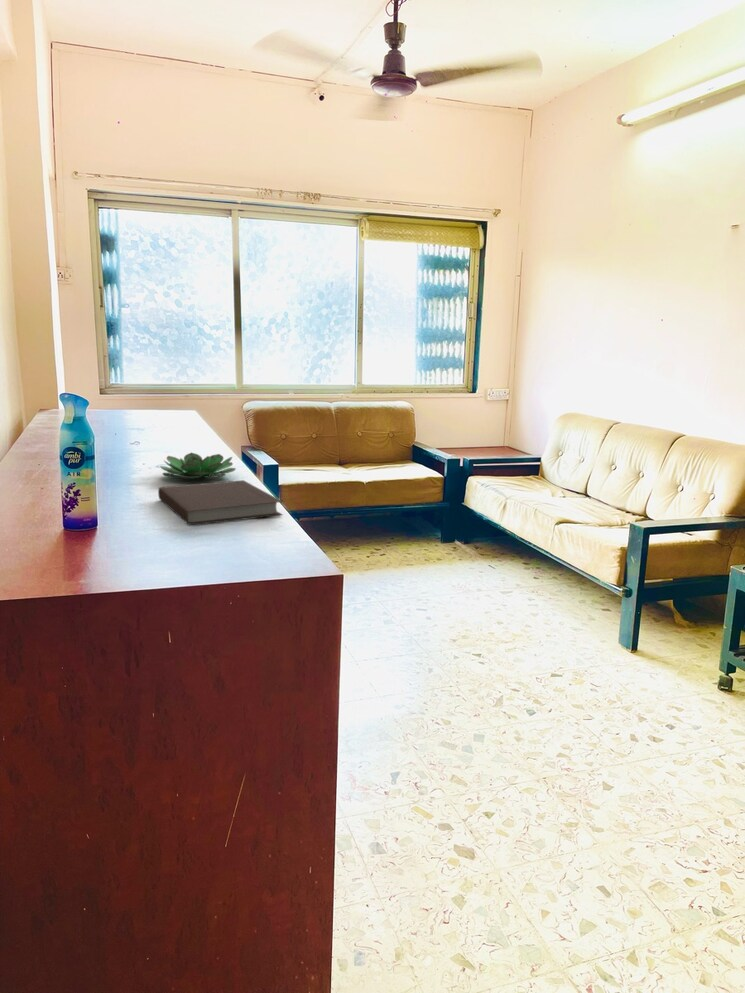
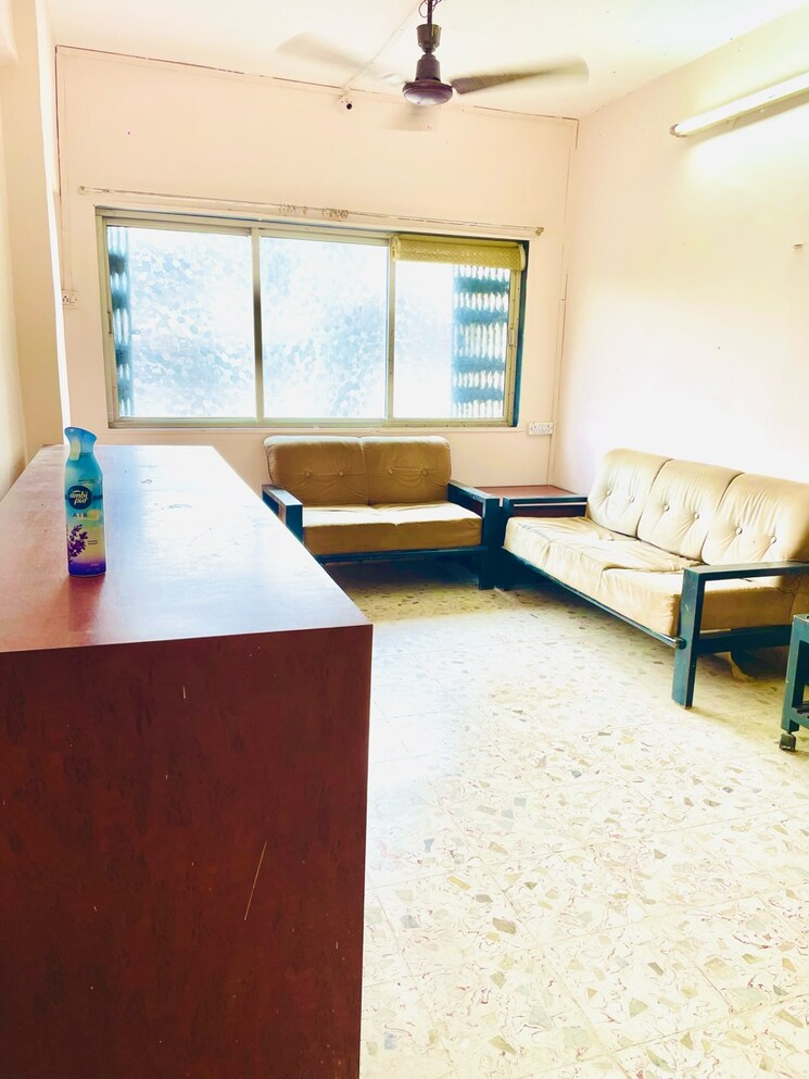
- notebook (218, 500)
- succulent plant (198, 465)
